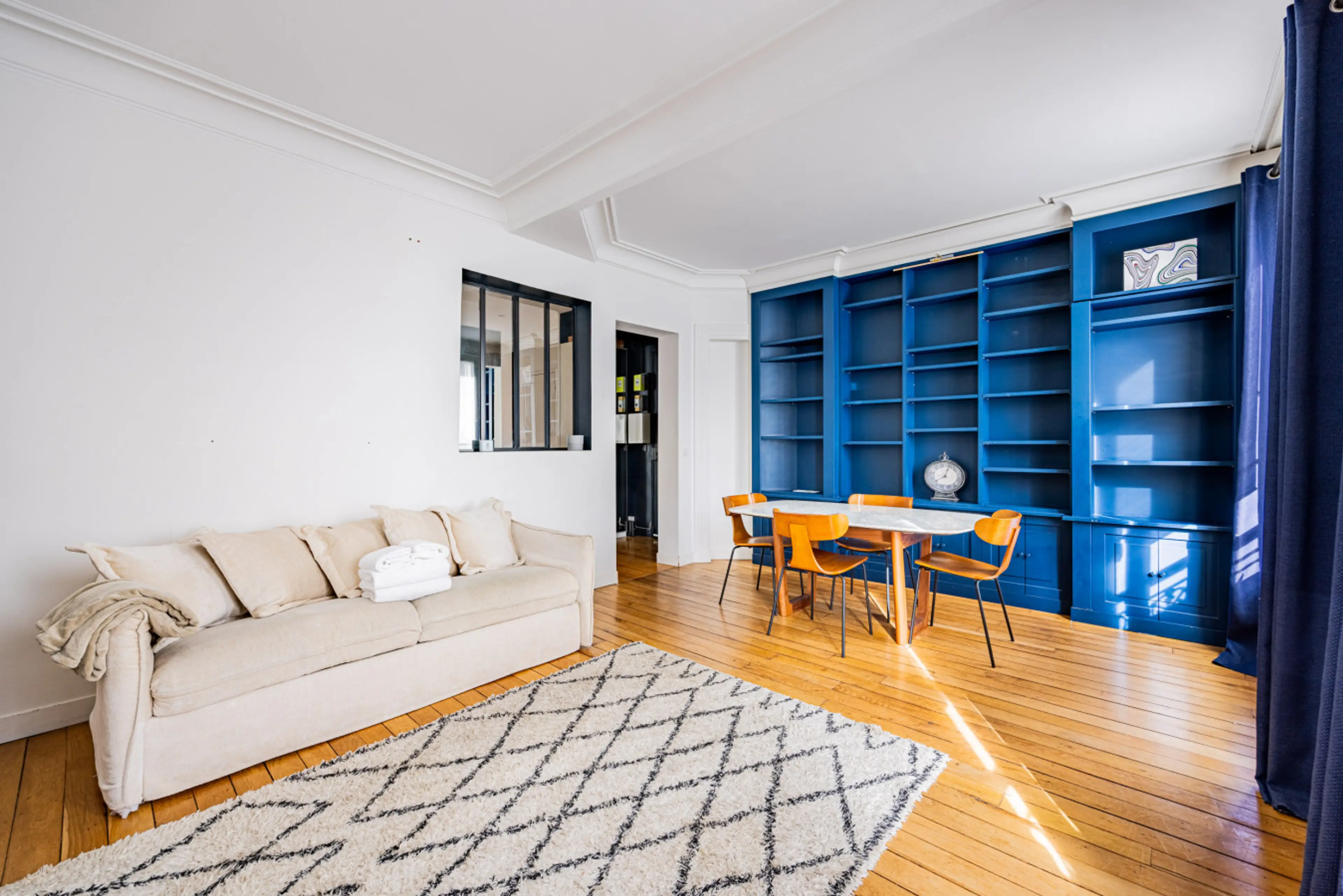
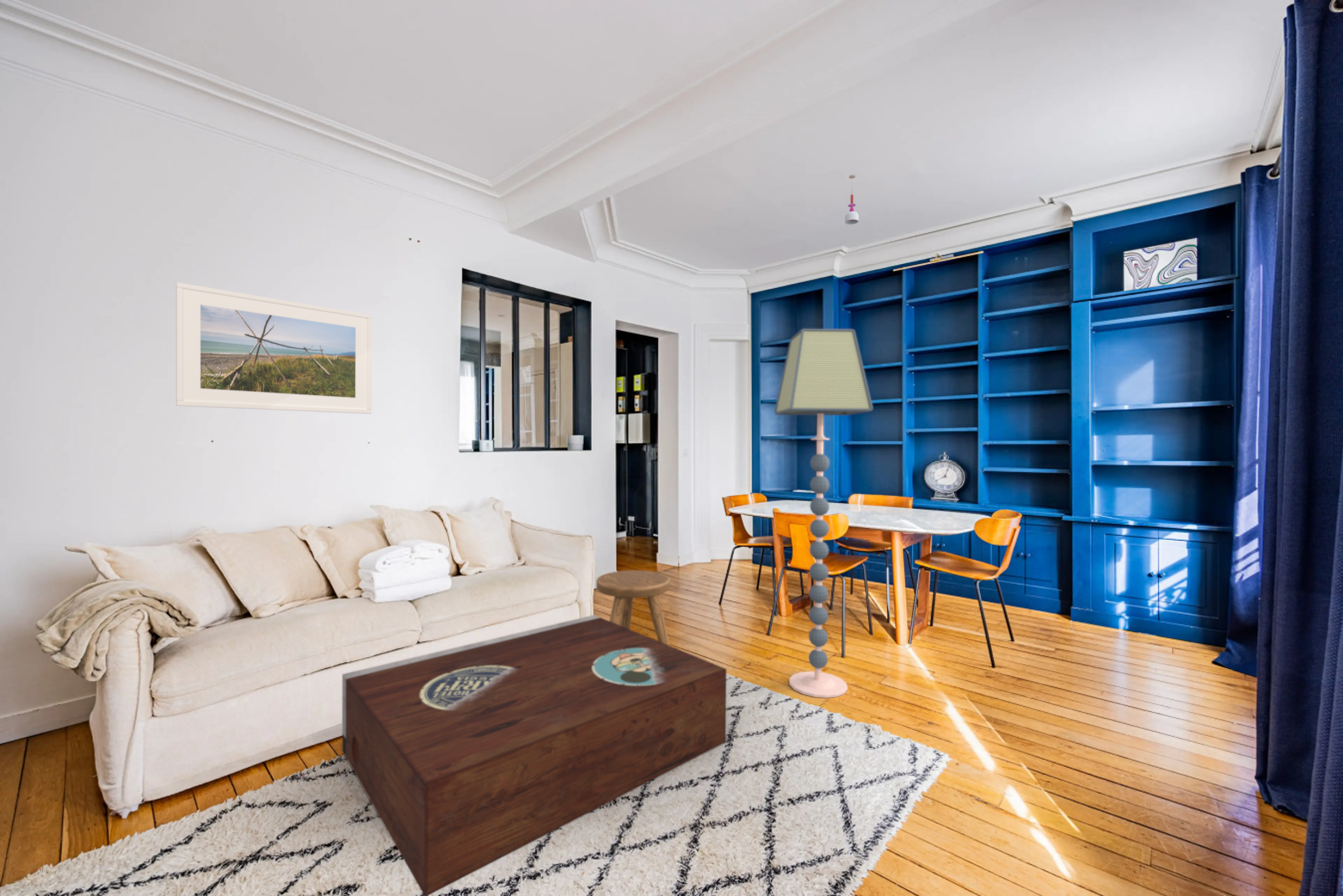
+ pendant light (852, 199)
+ stereo (537, 709)
+ floor lamp (819, 509)
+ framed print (284, 355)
+ stool (632, 614)
